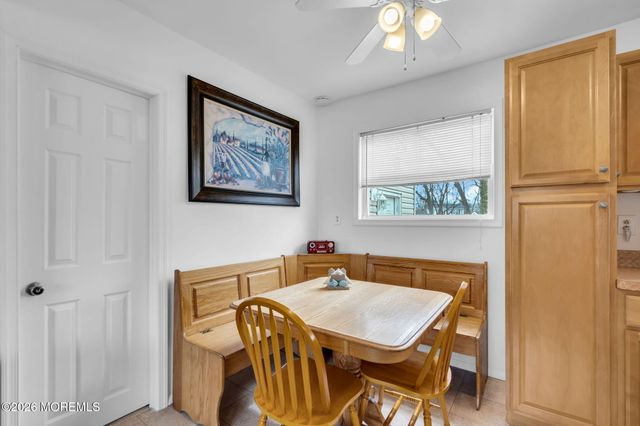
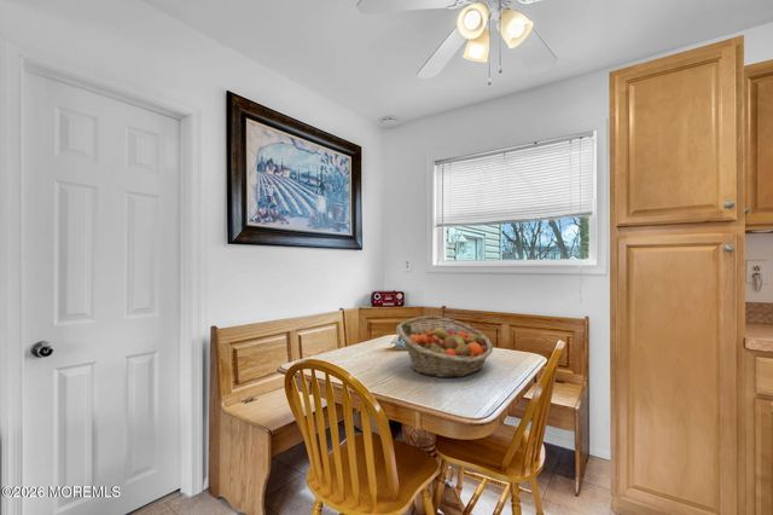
+ fruit basket (444, 343)
